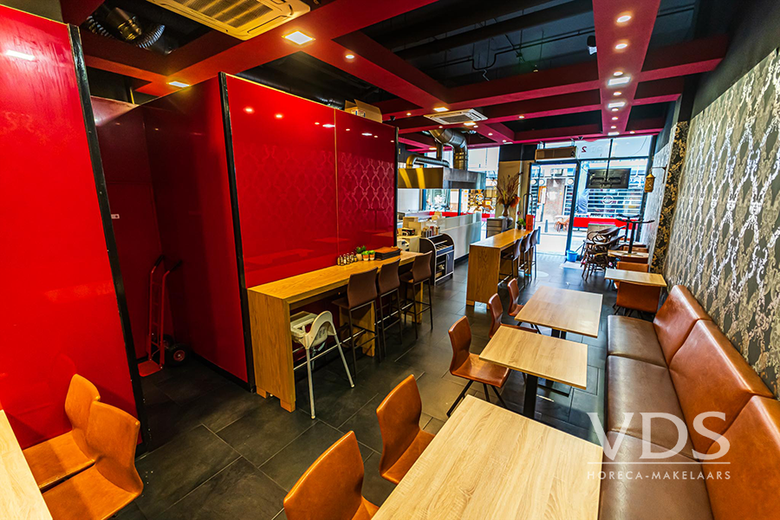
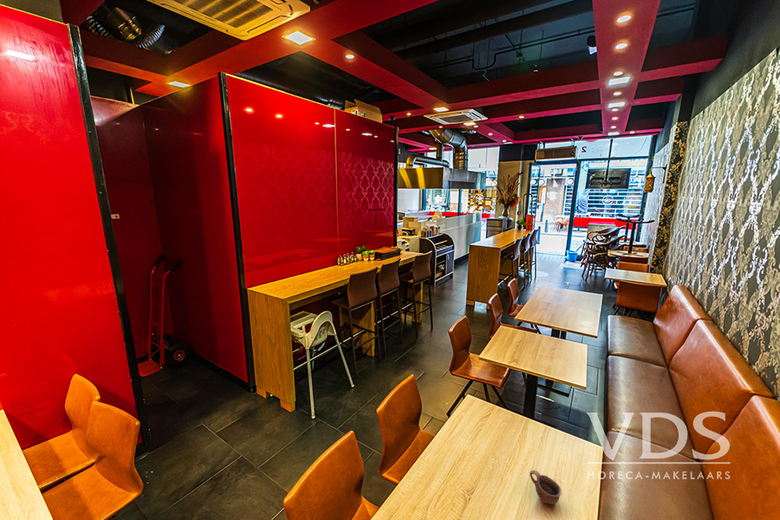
+ cup (546, 487)
